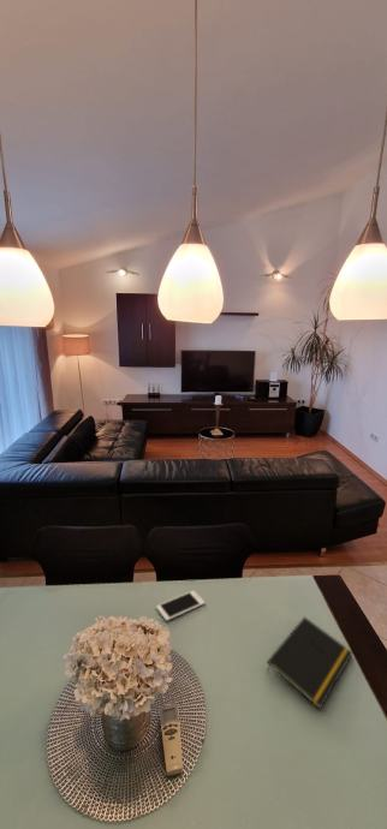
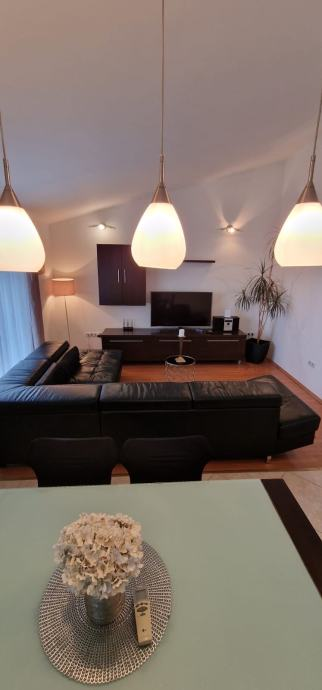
- notepad (311, 657)
- cell phone (180, 604)
